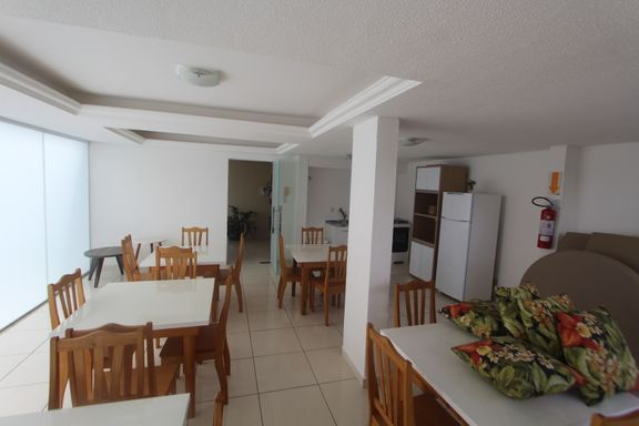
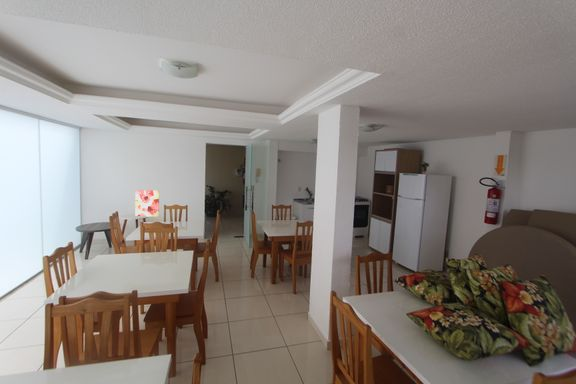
+ wall art (147, 203)
